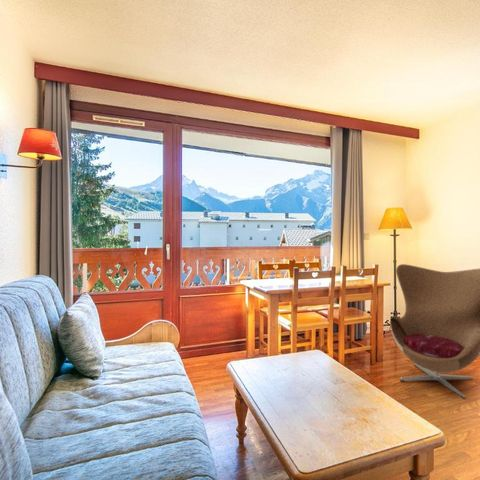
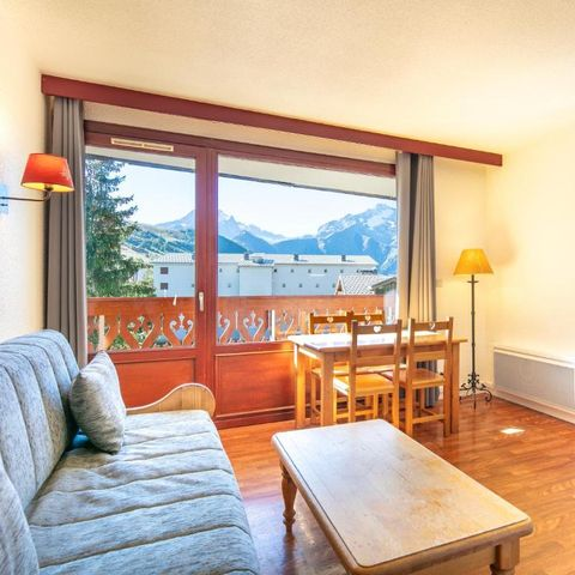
- armchair (437, 322)
